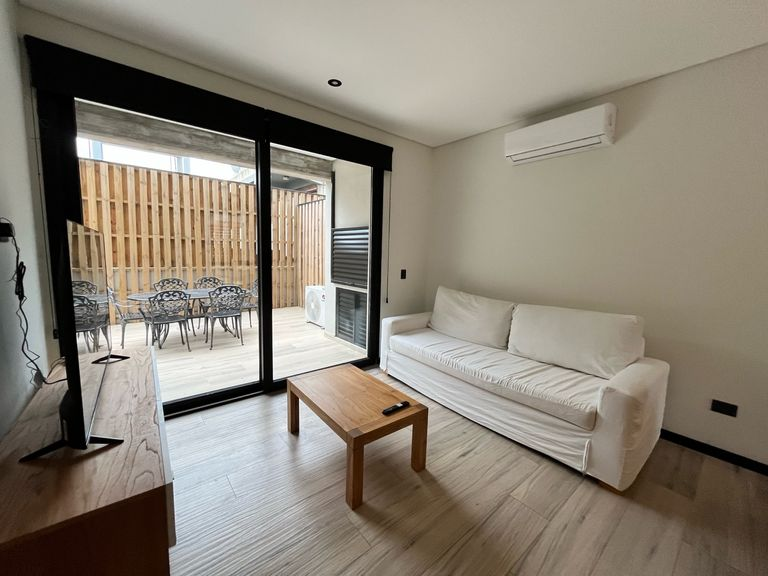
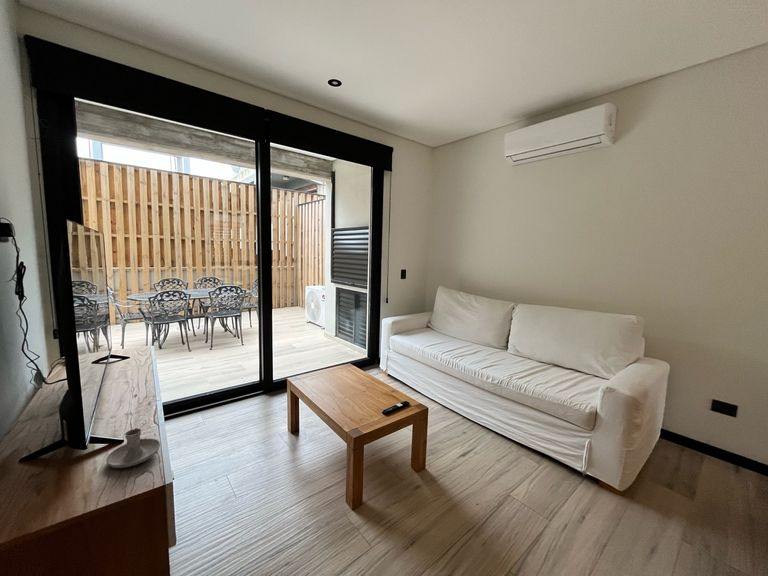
+ candle holder (134, 442)
